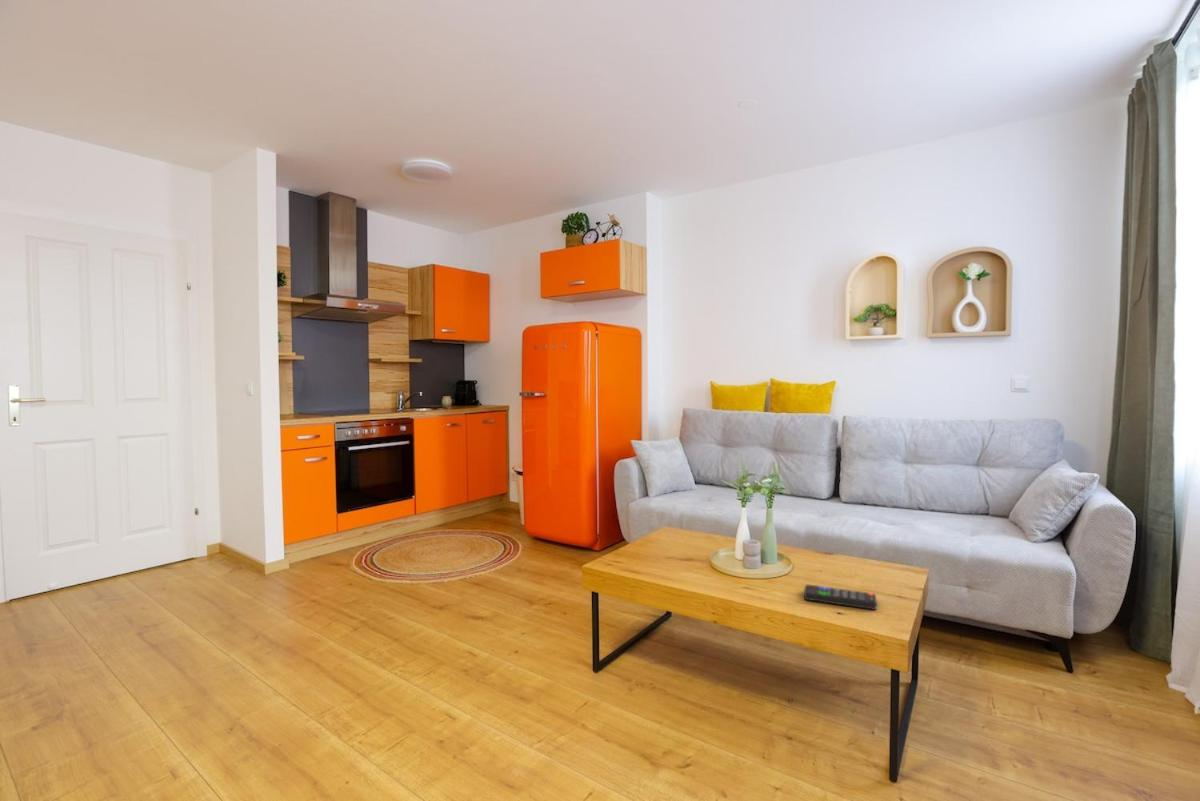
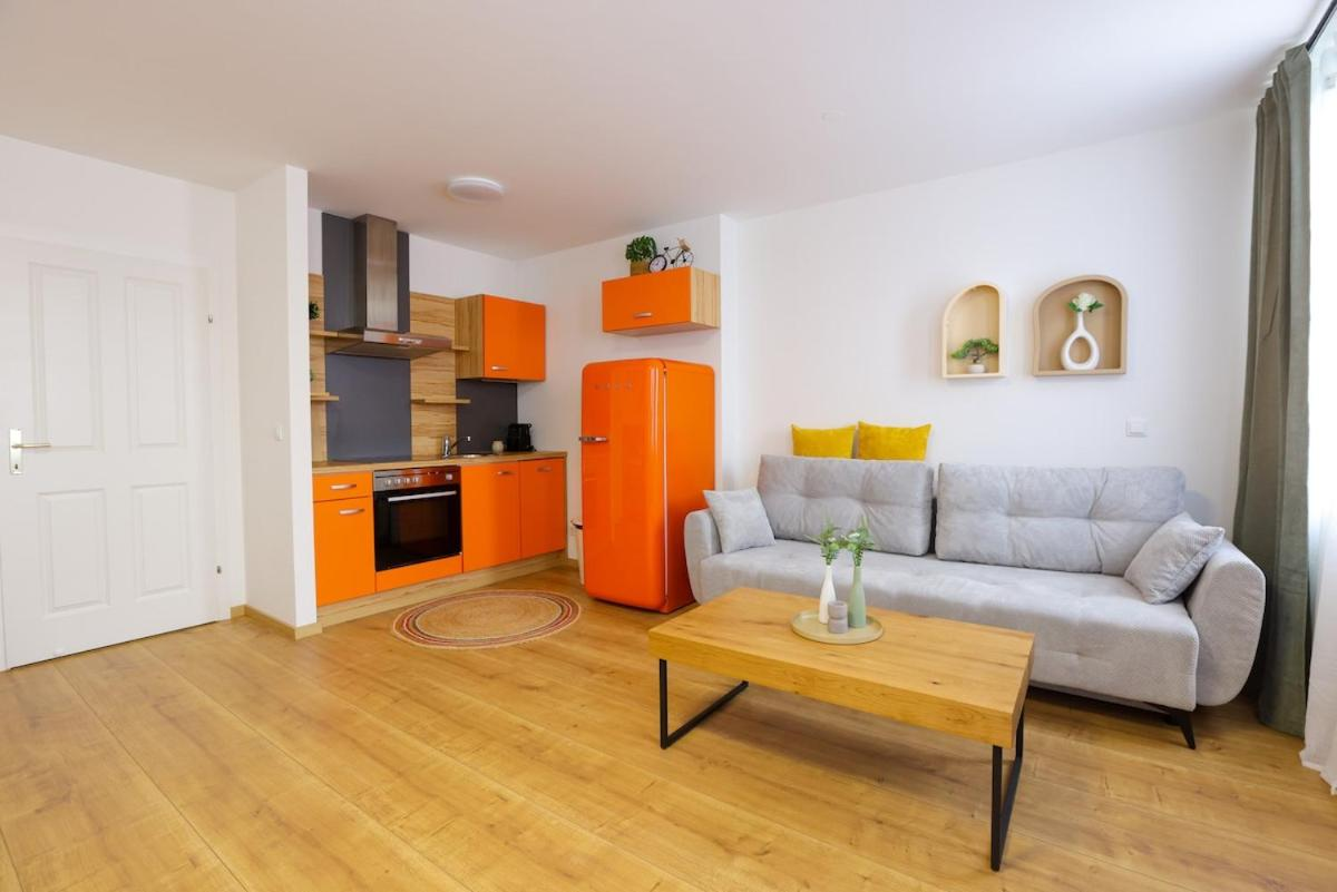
- remote control (839, 596)
